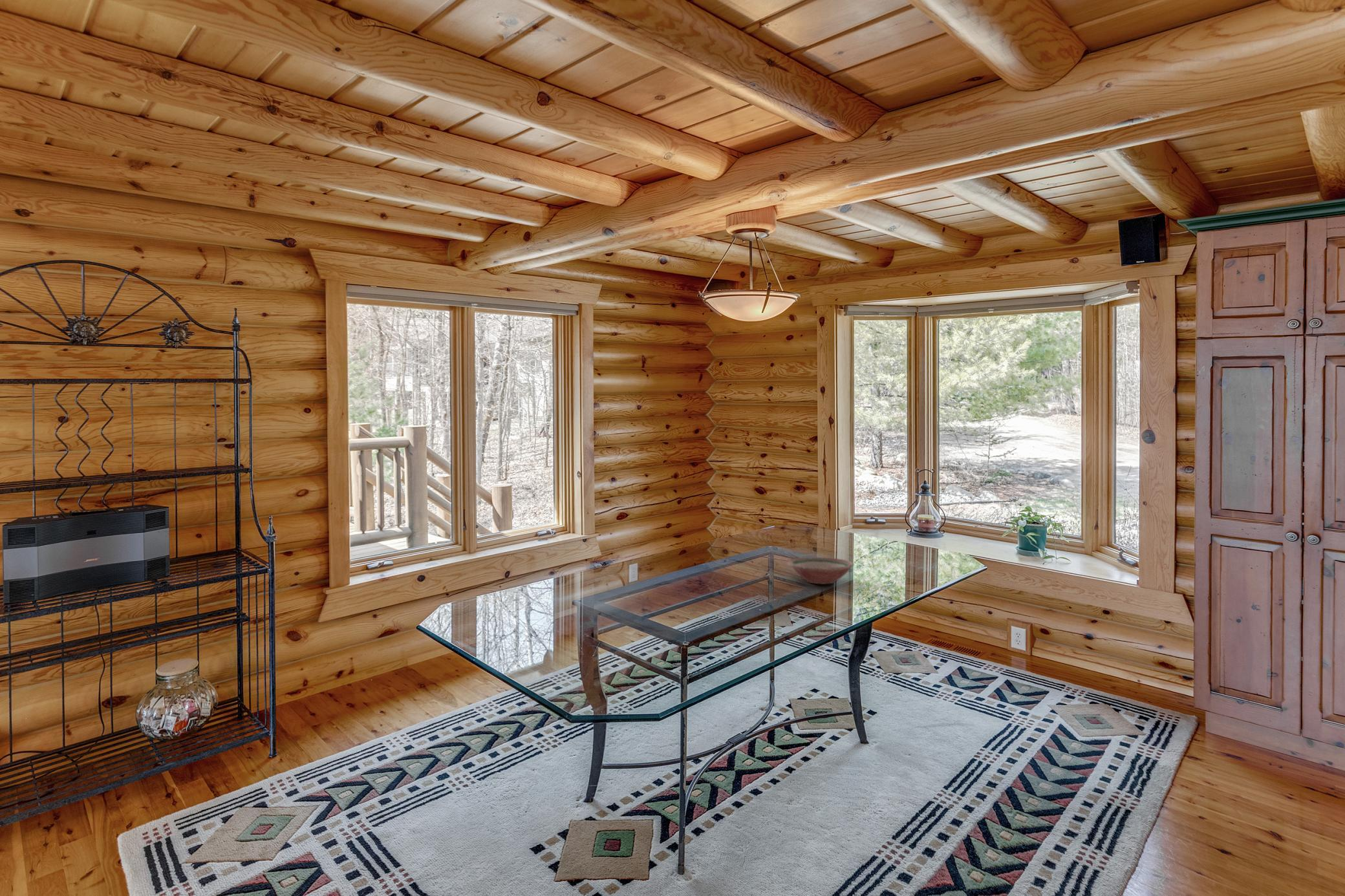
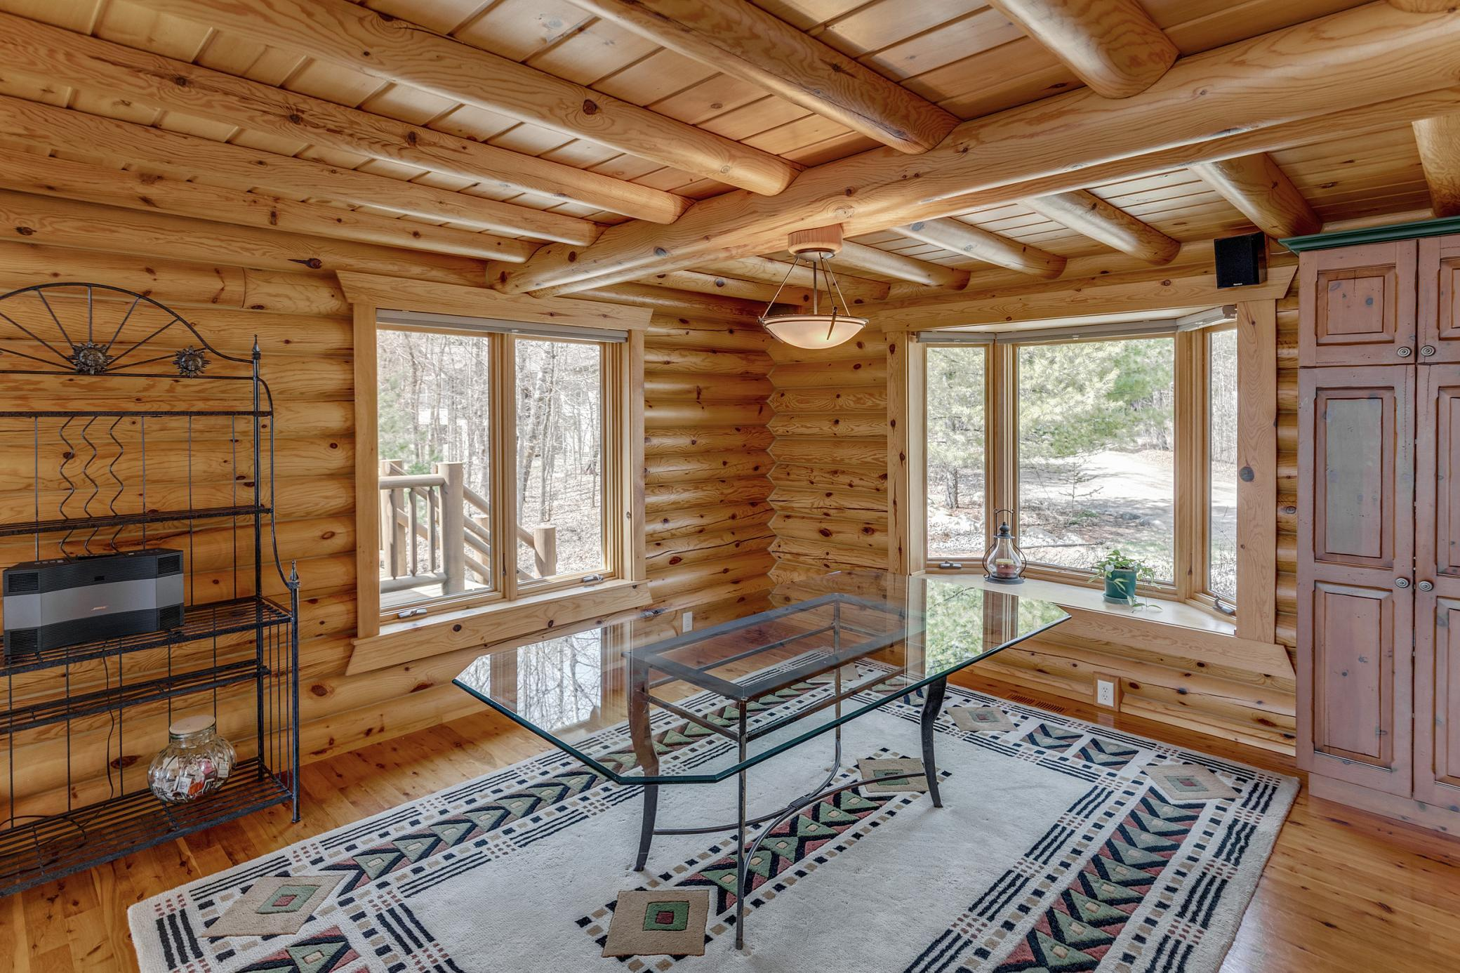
- bowl (821, 571)
